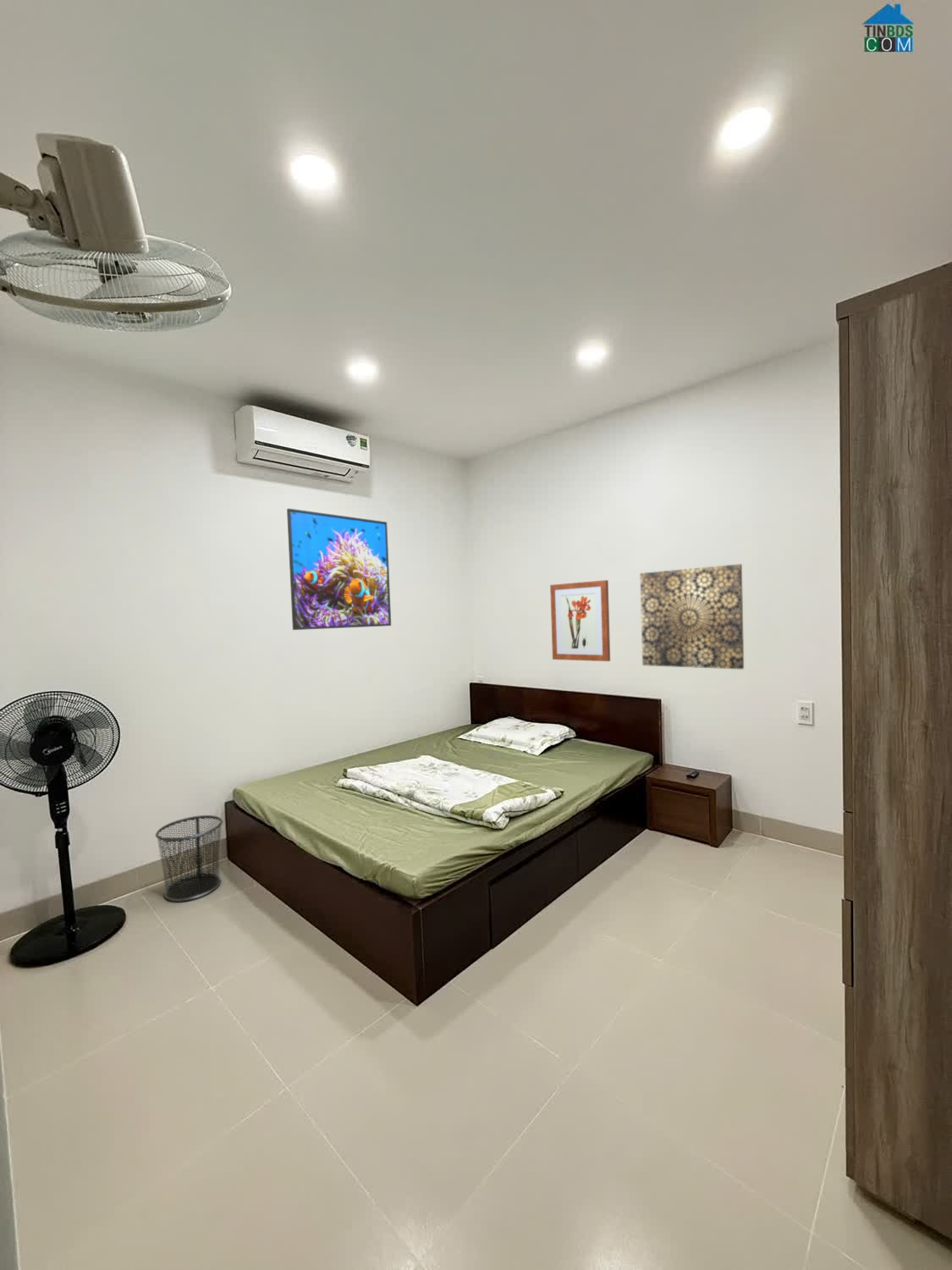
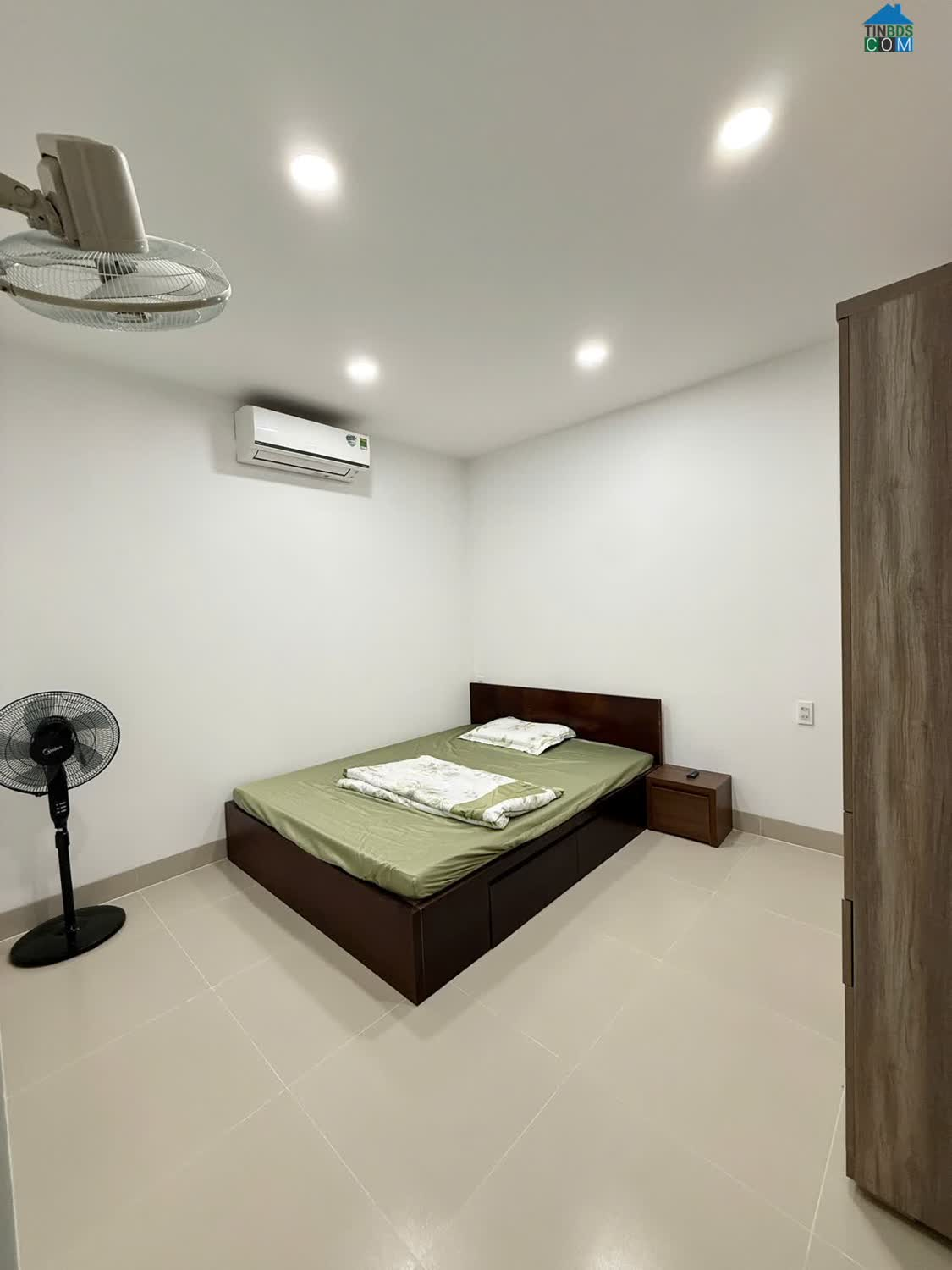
- waste bin (191, 857)
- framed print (343, 572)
- wall art (579, 621)
- wall art (689, 618)
